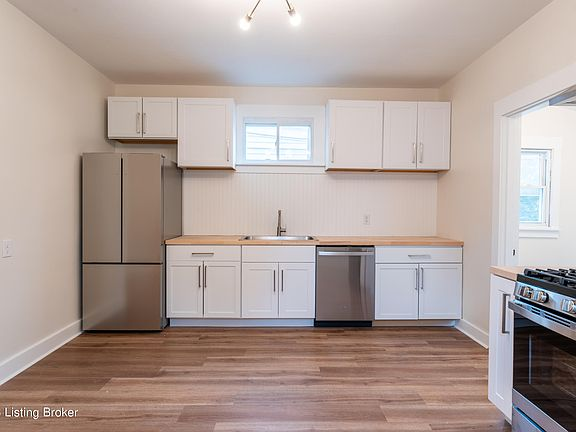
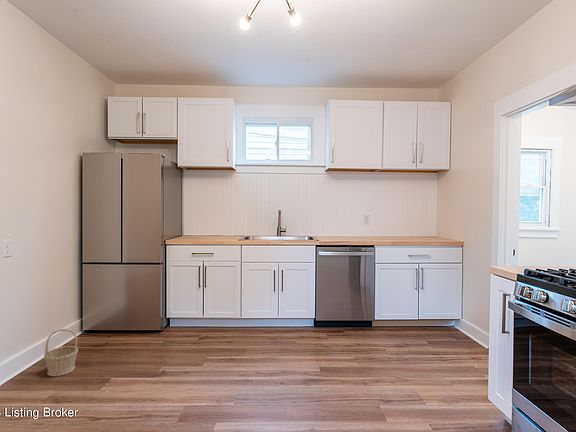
+ basket (61, 349)
